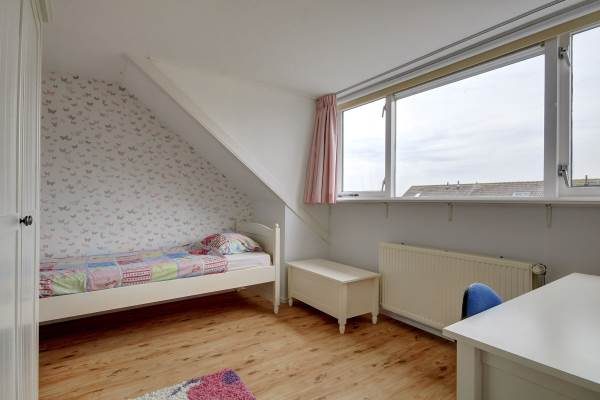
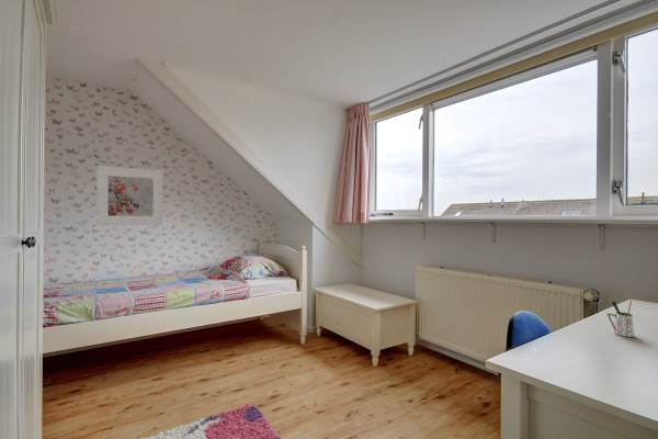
+ pen holder (620, 315)
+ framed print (131, 196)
